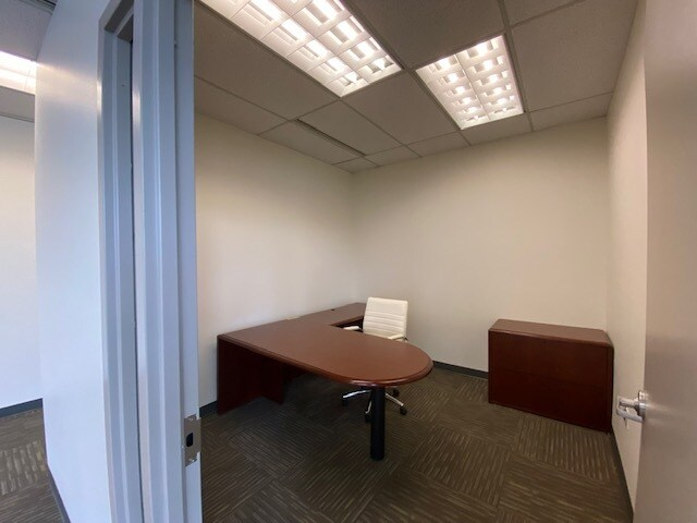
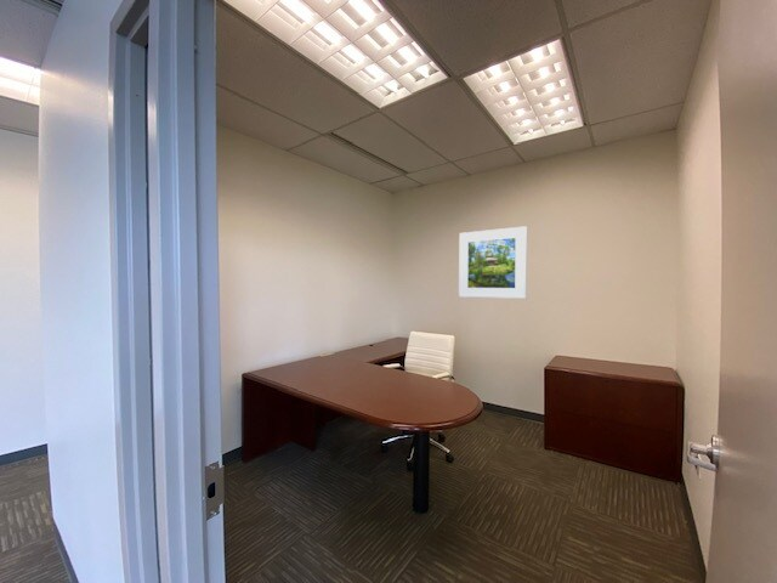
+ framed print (490, 264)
